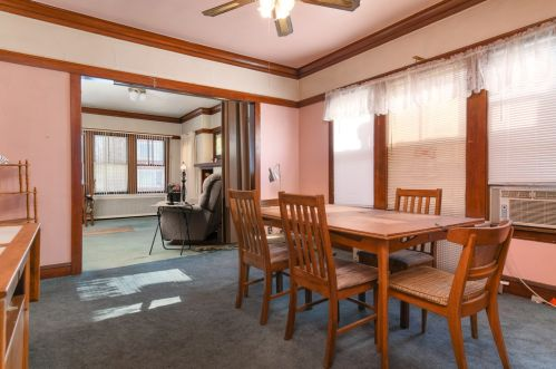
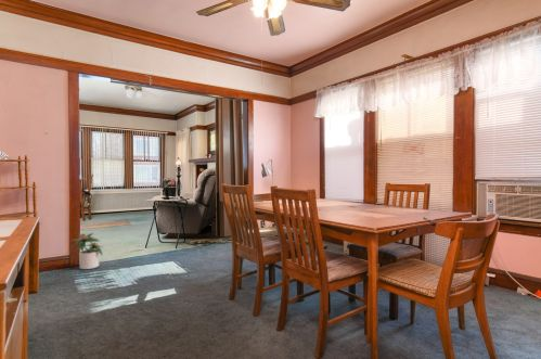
+ potted plant (87, 251)
